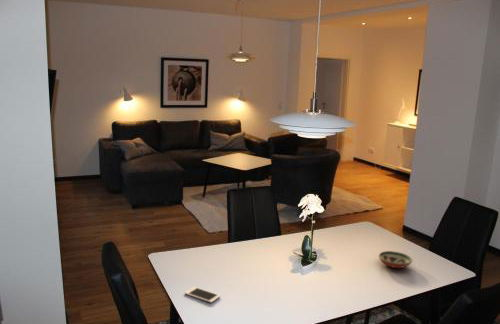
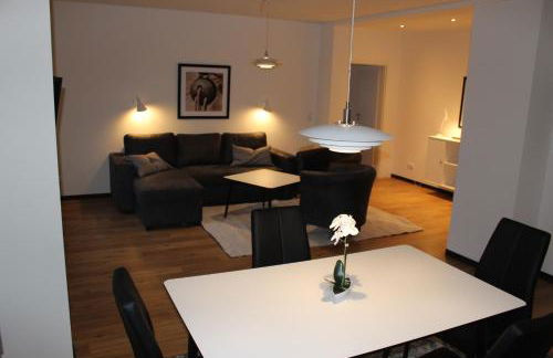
- cell phone (202, 294)
- decorative bowl (394, 261)
